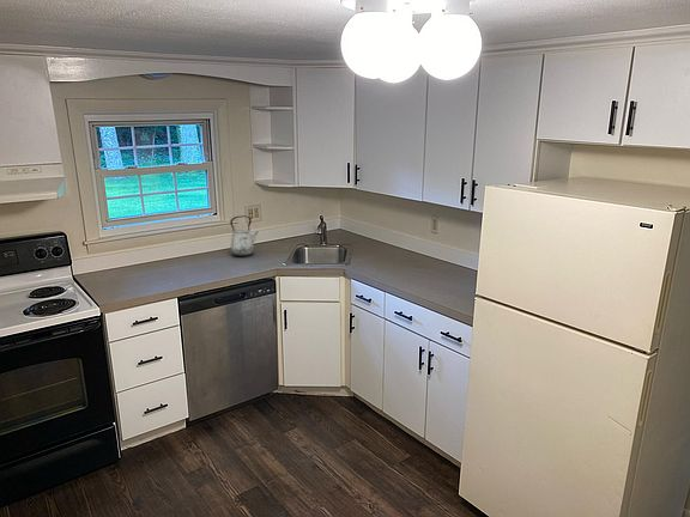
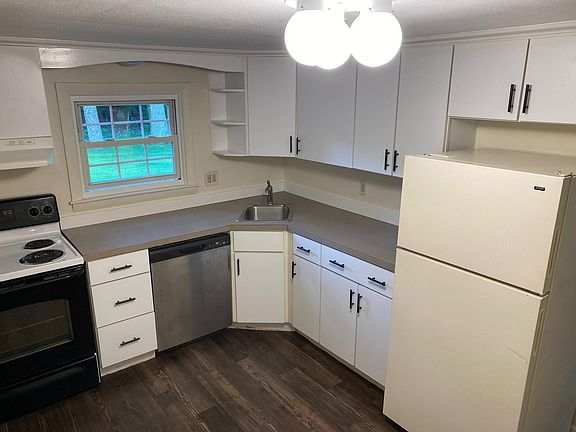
- kettle (244, 235)
